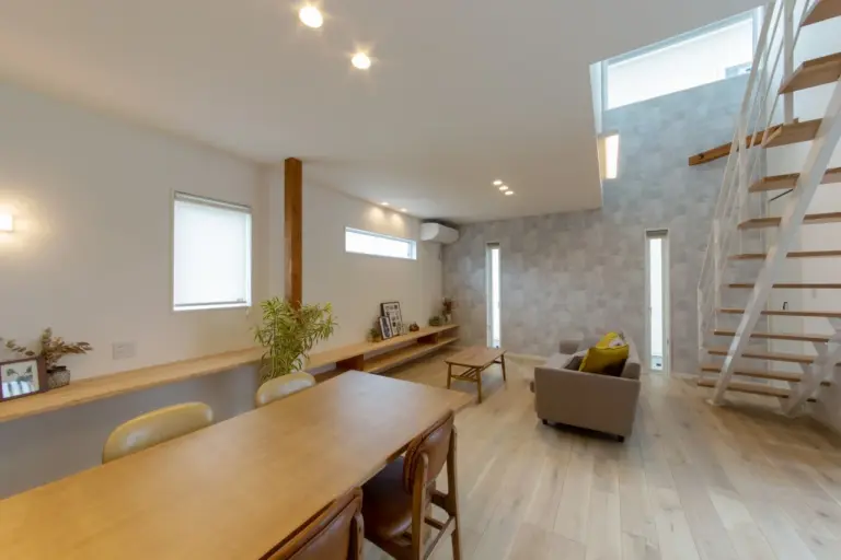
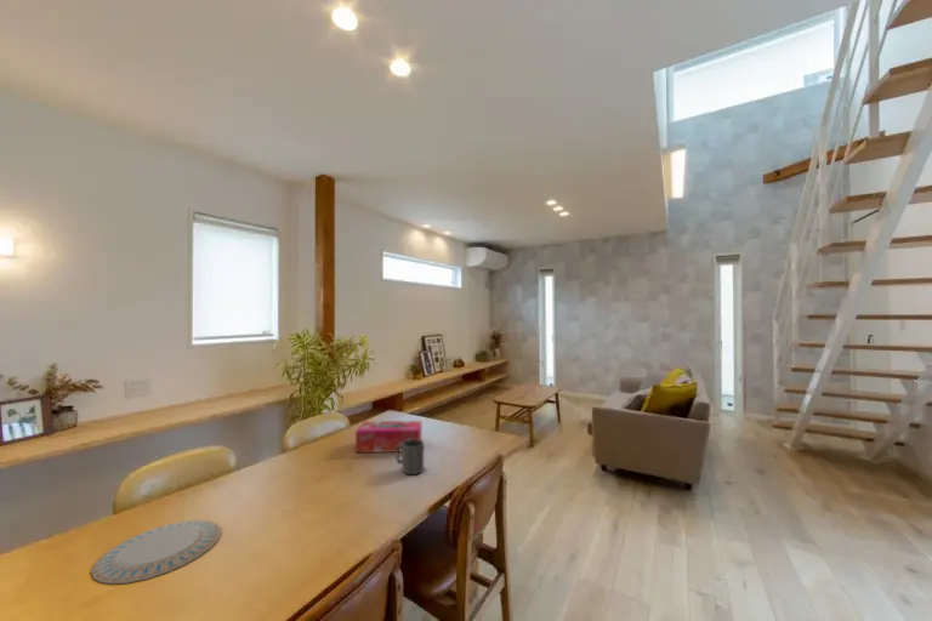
+ chinaware (161, 545)
+ tissue box (390, 435)
+ mug (409, 456)
